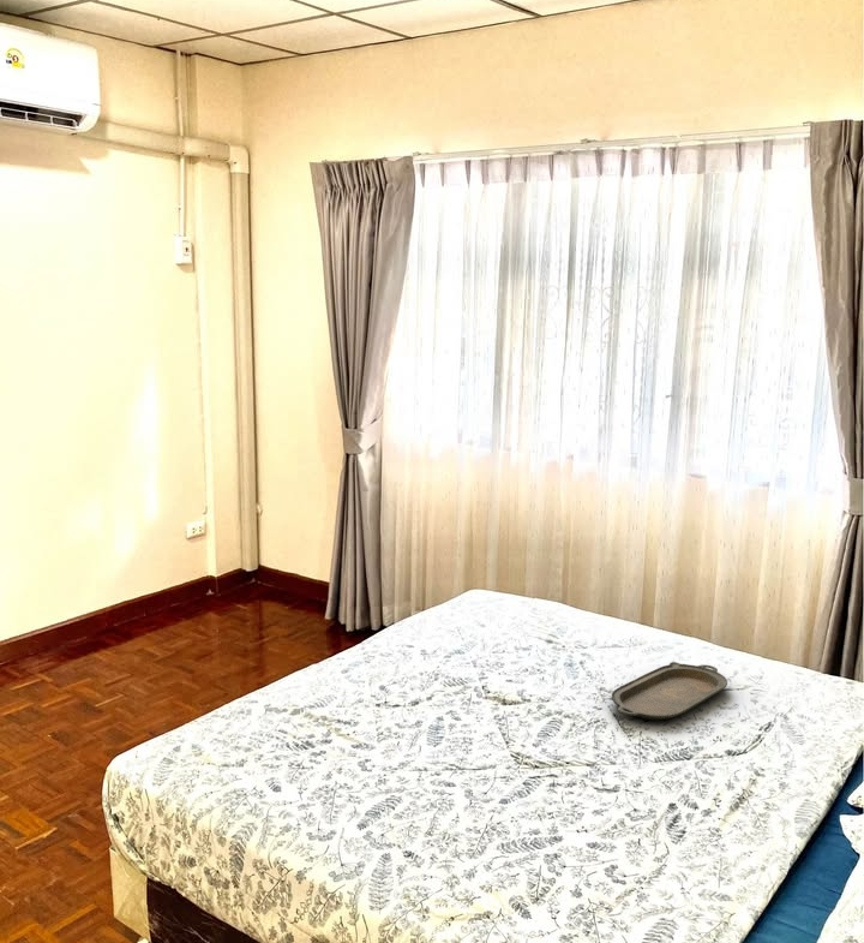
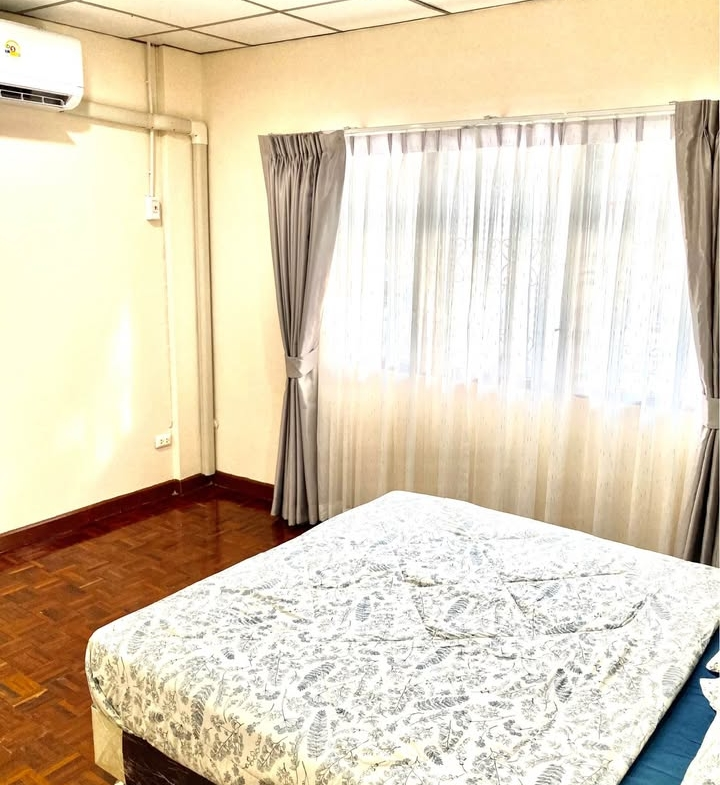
- serving tray (670, 692)
